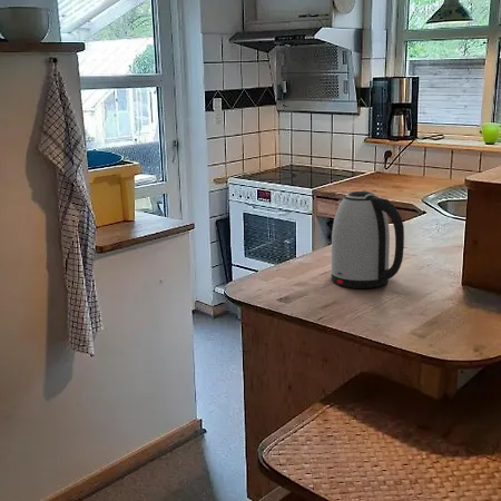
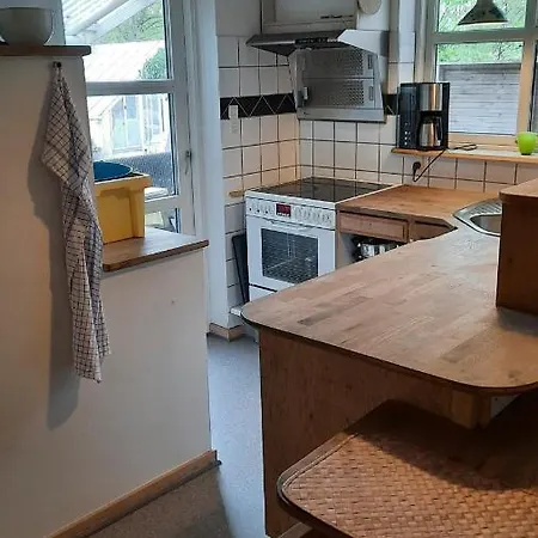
- kettle (369, 237)
